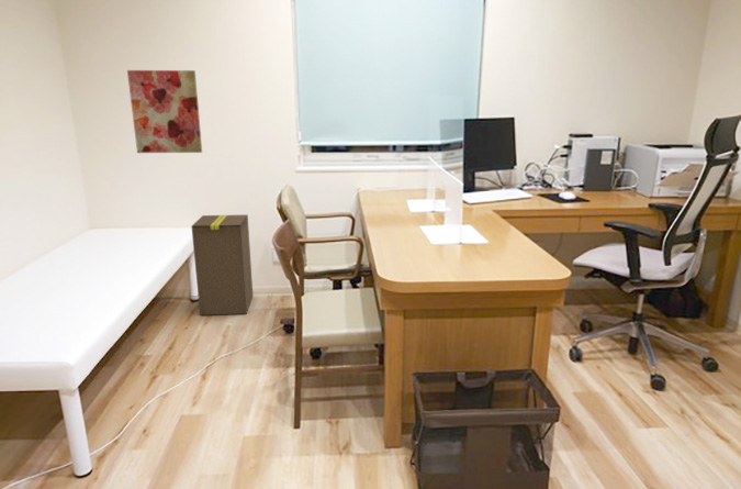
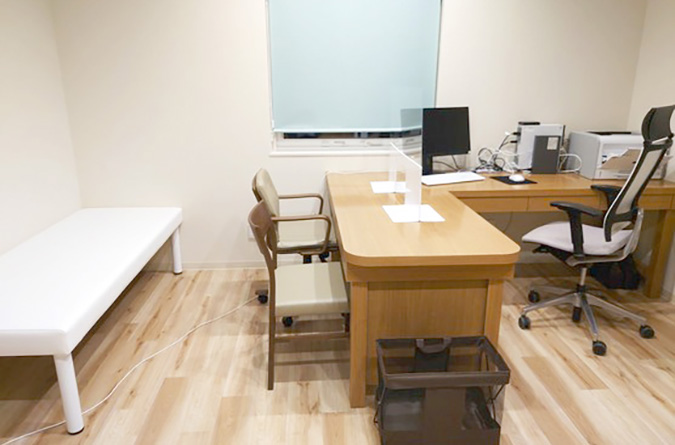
- cardboard box (224, 264)
- wall art (166, 112)
